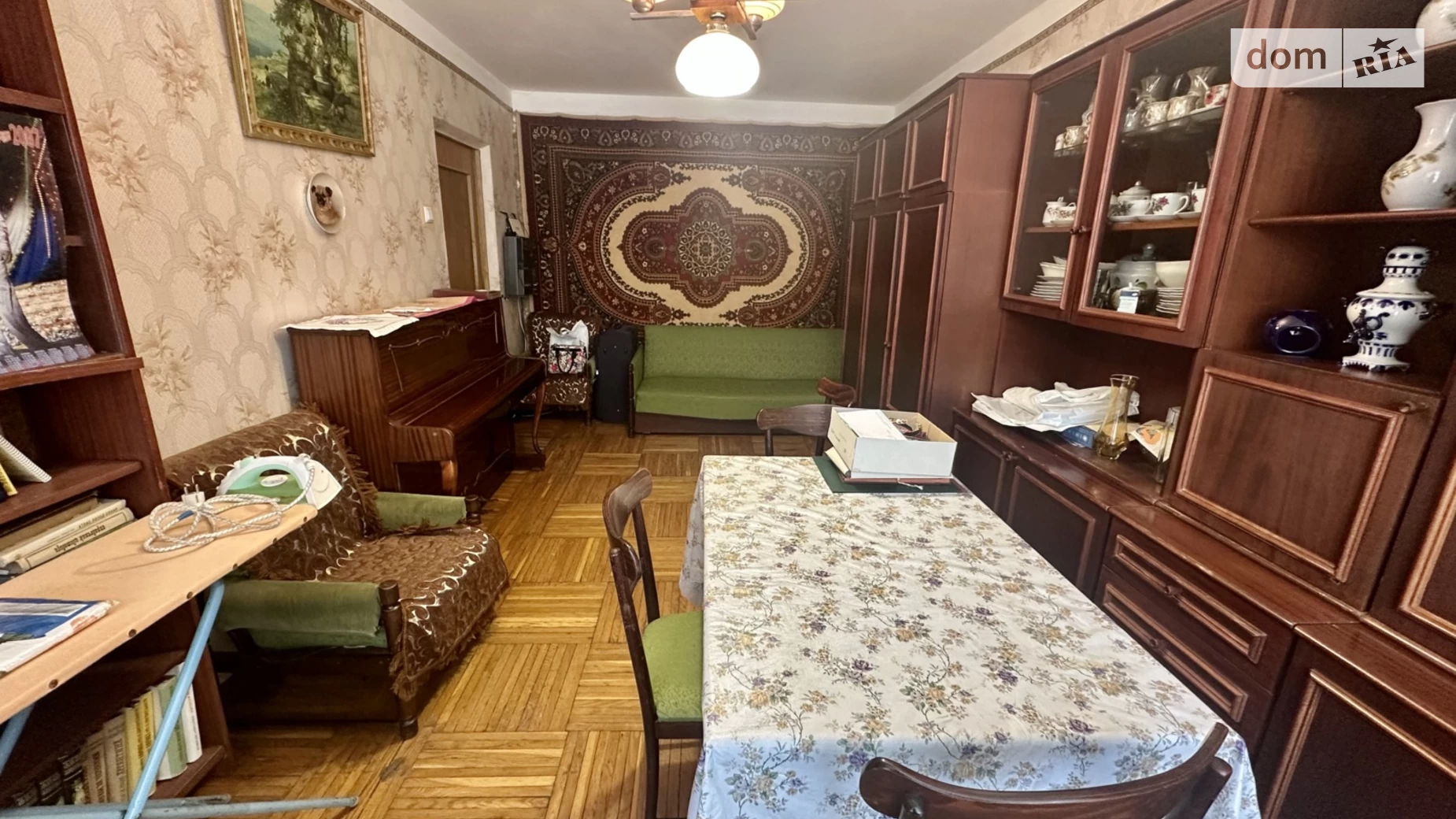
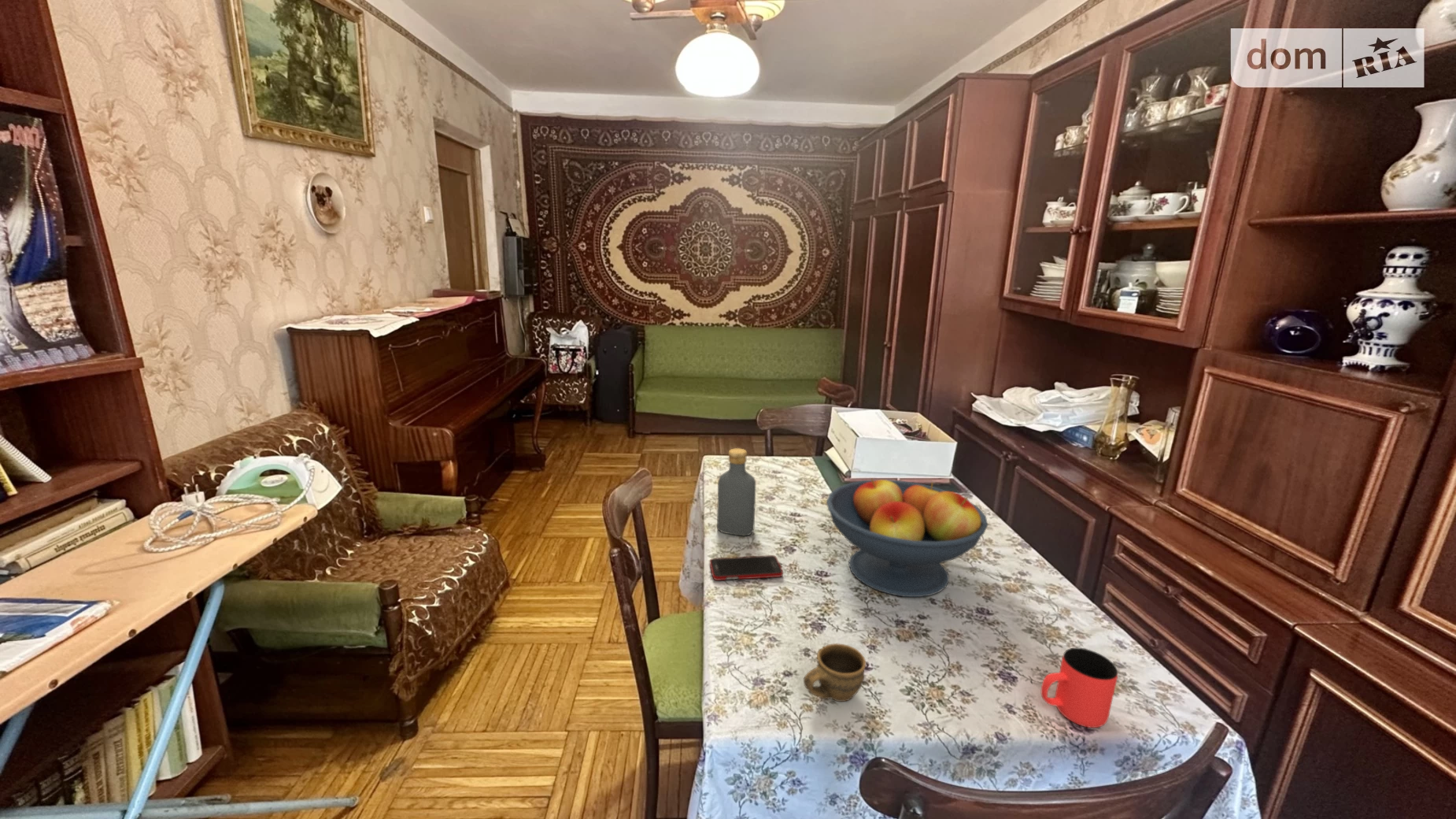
+ cell phone (745, 567)
+ cup (1075, 688)
+ vodka (737, 491)
+ cup (832, 677)
+ fruit bowl (902, 528)
